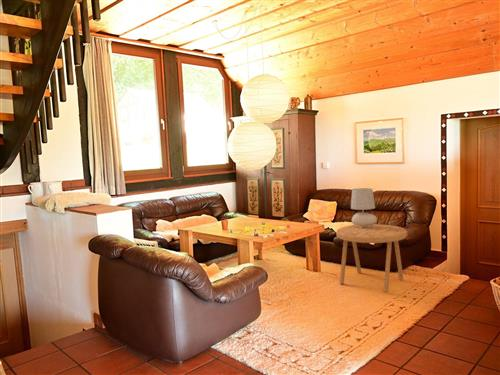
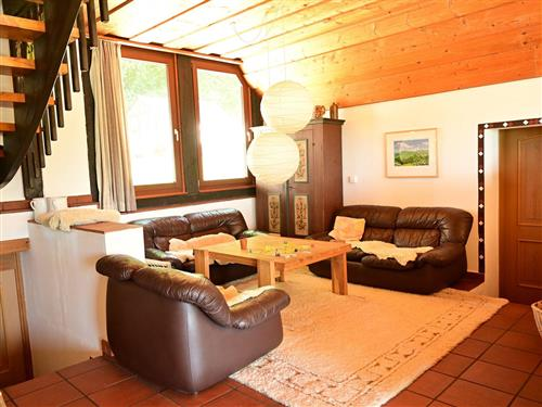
- side table (359, 261)
- table lamp (363, 207)
